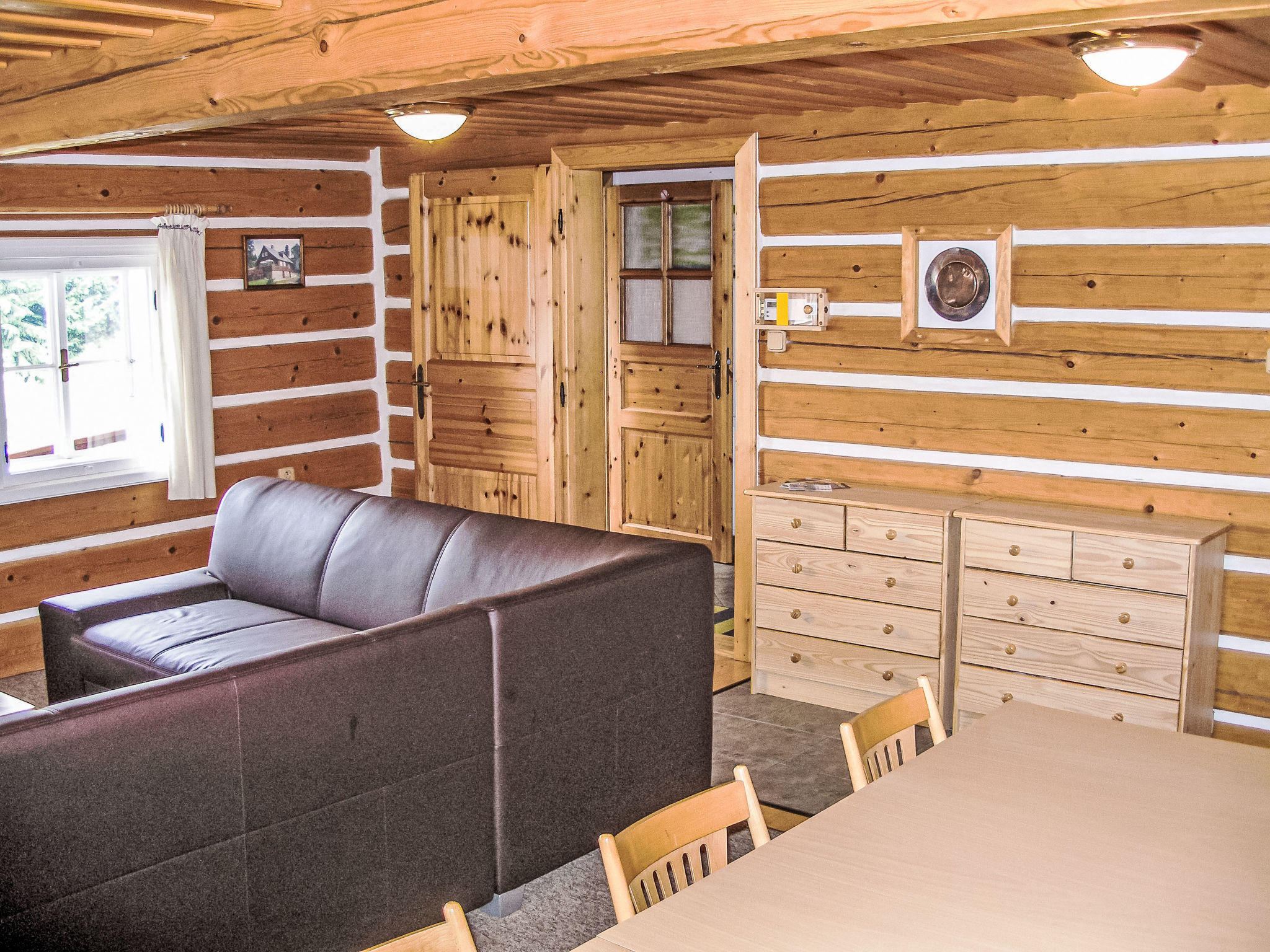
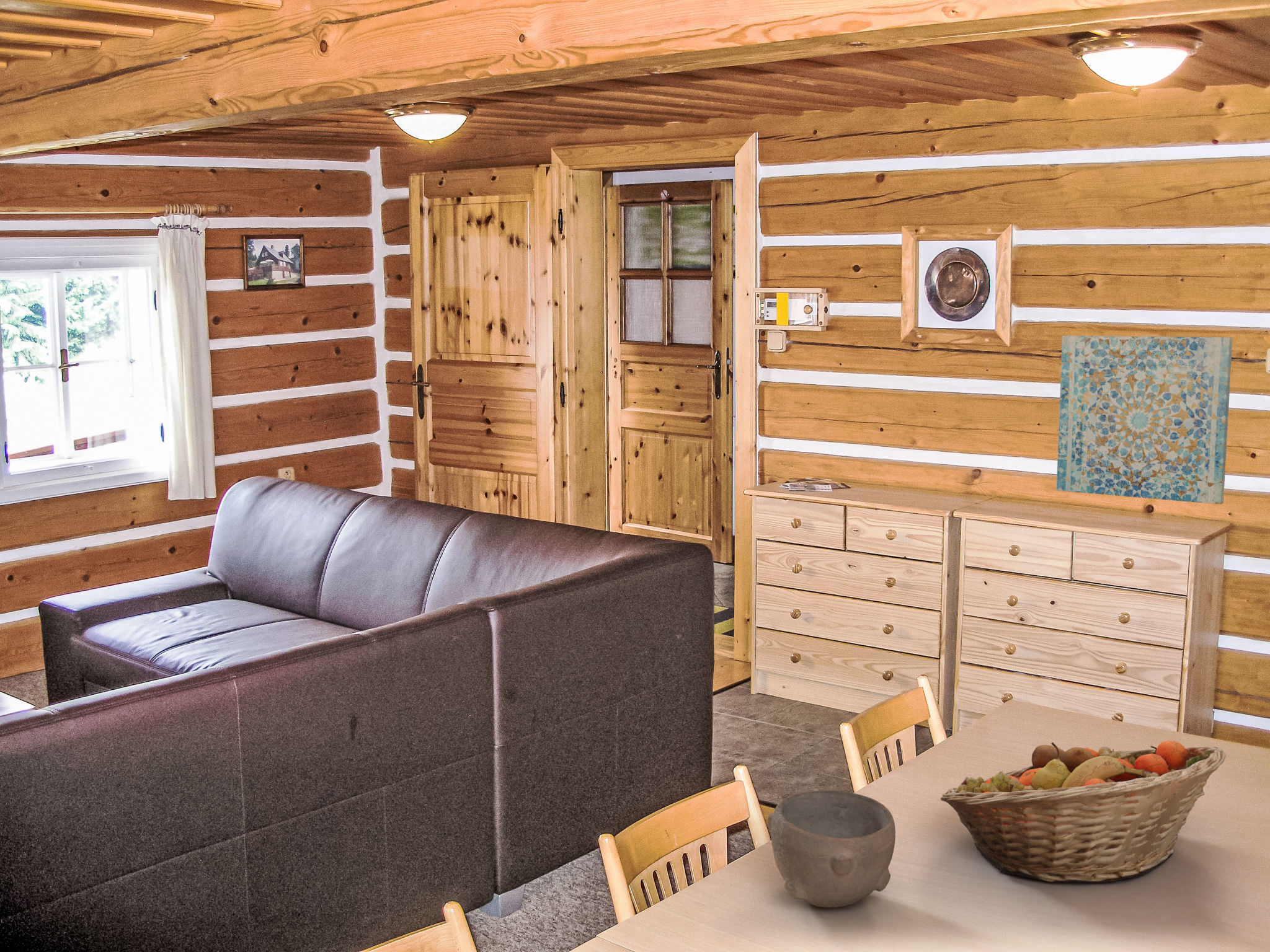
+ fruit basket (1083, 796)
+ bowl (829, 854)
+ wall art (1140, 417)
